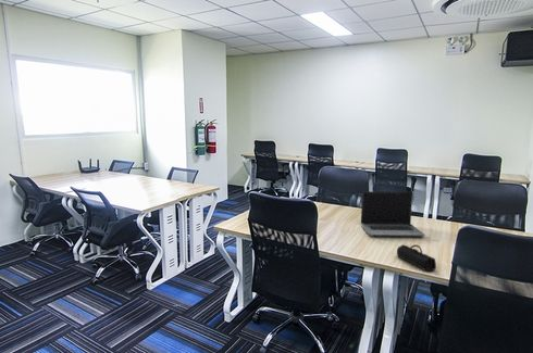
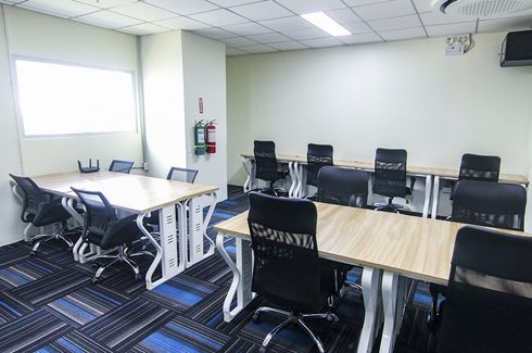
- pencil case (416, 253)
- laptop computer (392, 213)
